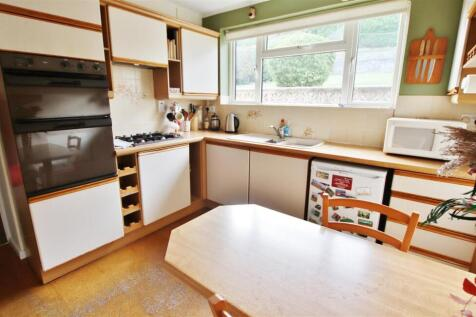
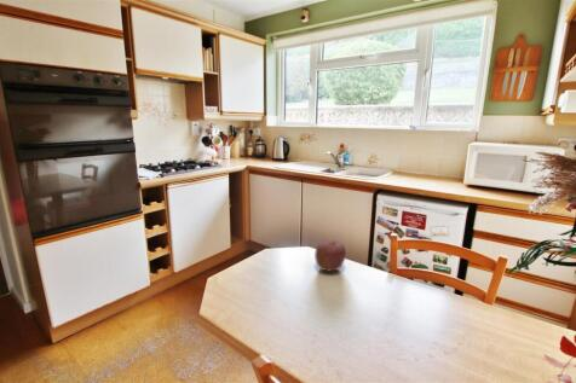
+ apple (329, 255)
